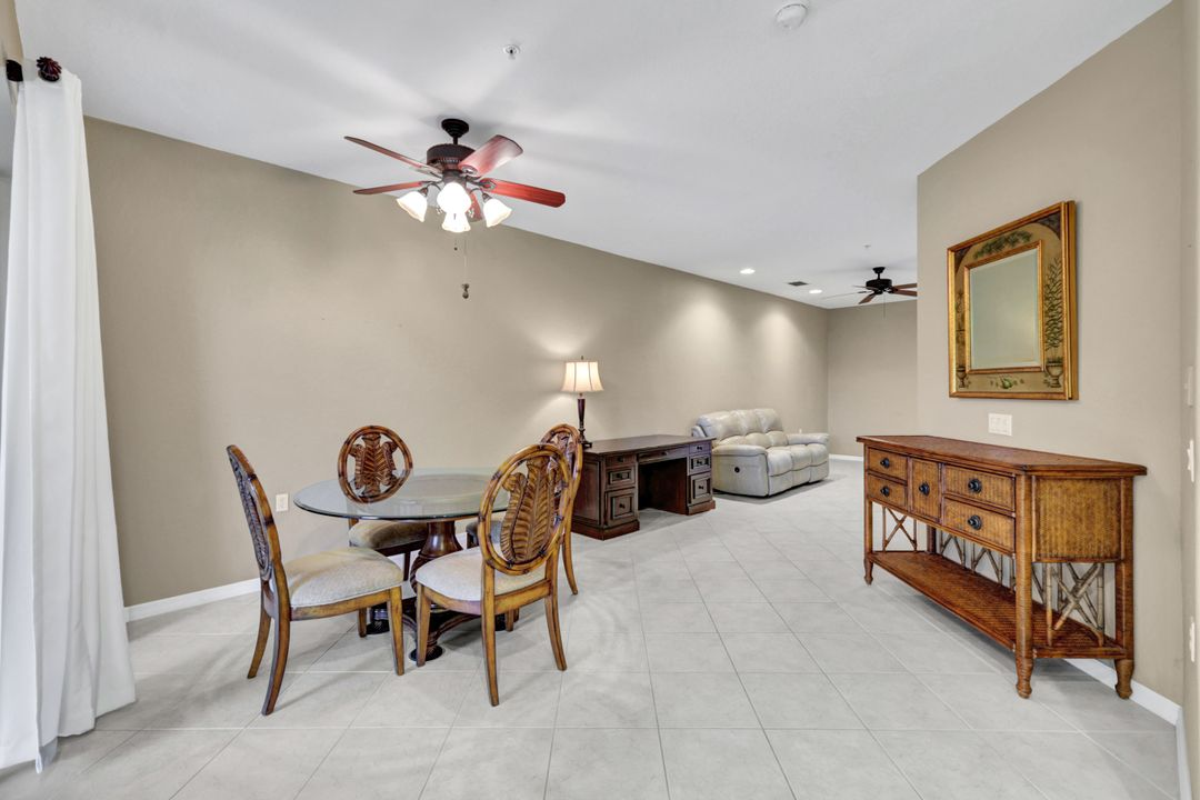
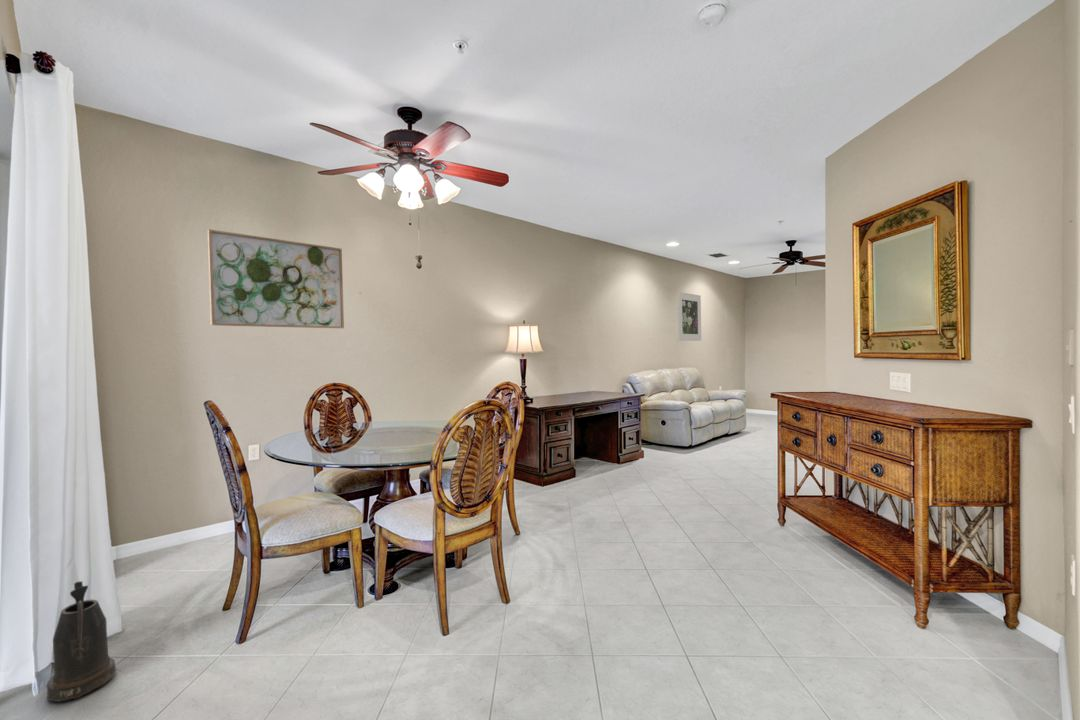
+ watering can (80, 641)
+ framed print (689, 317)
+ wall art (282, 283)
